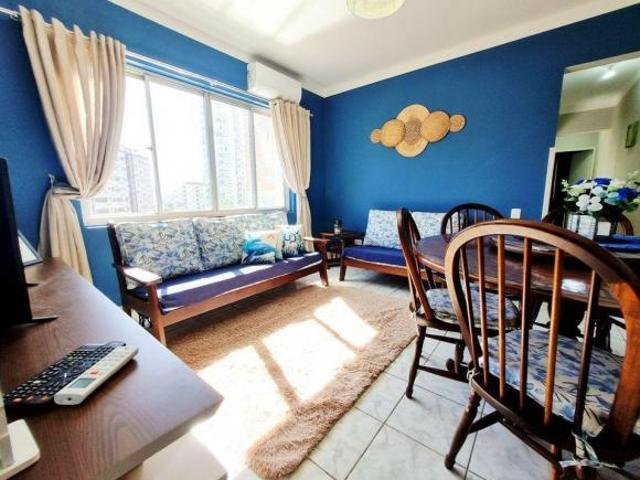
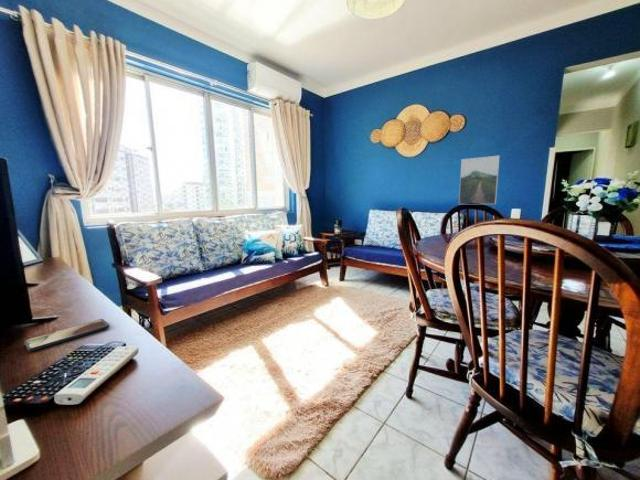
+ smartphone (69, 333)
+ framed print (478, 181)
